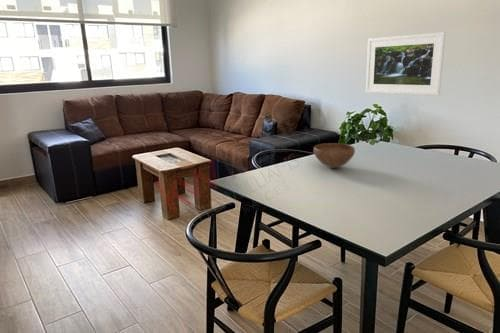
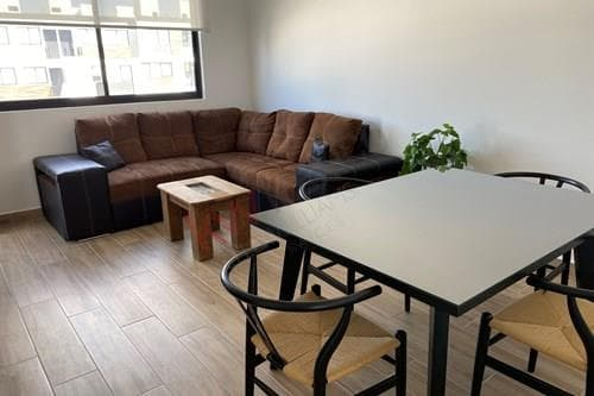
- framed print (401, 65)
- bowl (333, 157)
